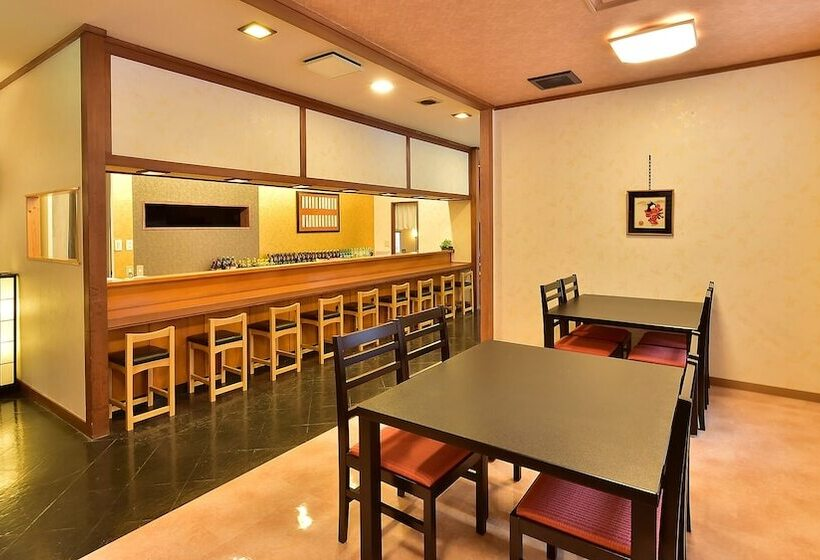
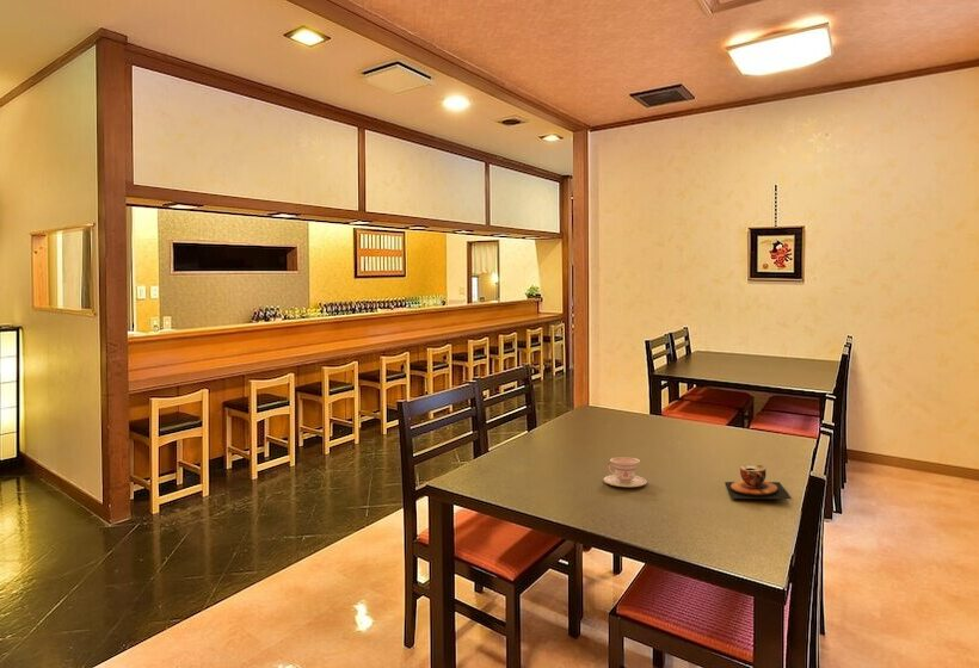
+ teacup (756, 478)
+ teacup (624, 471)
